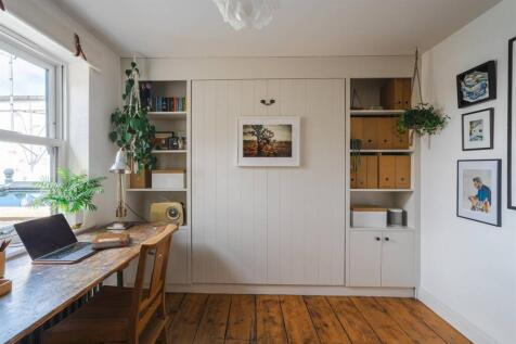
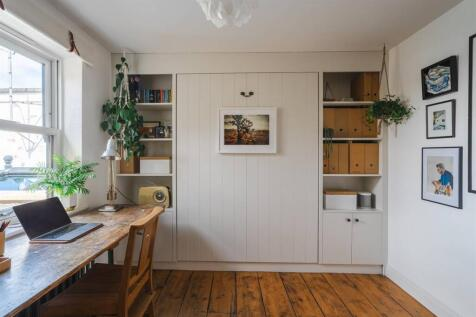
- notebook (112, 240)
